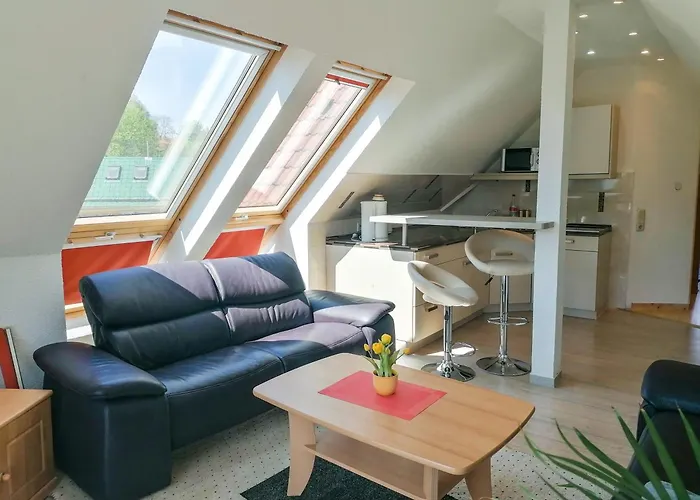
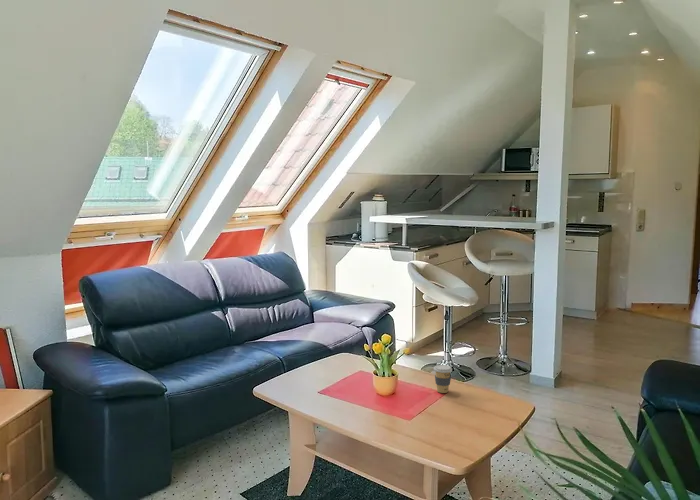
+ coffee cup (442, 379)
